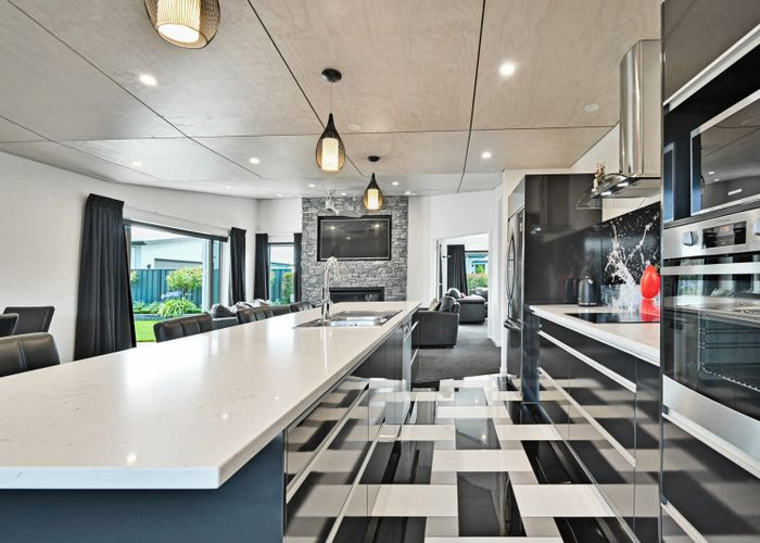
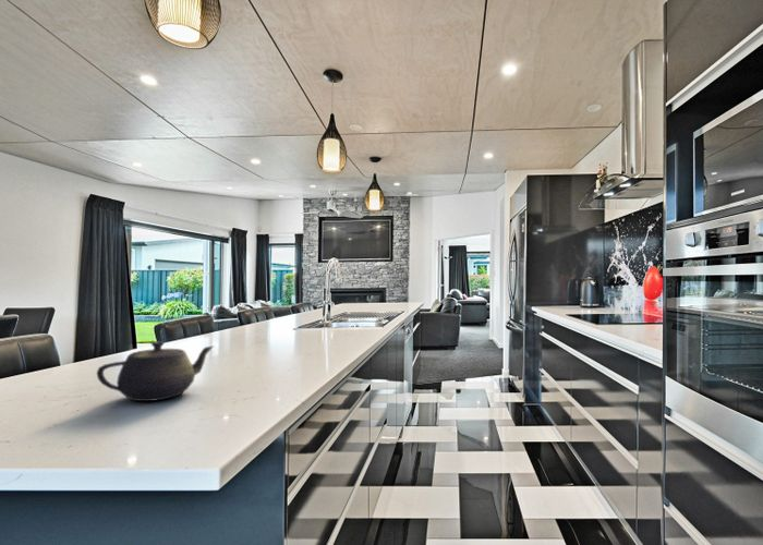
+ teapot (160, 367)
